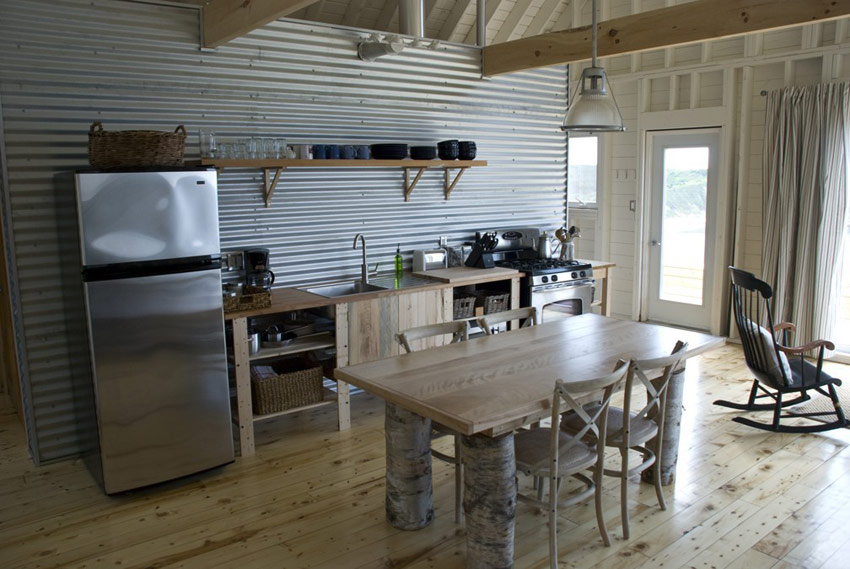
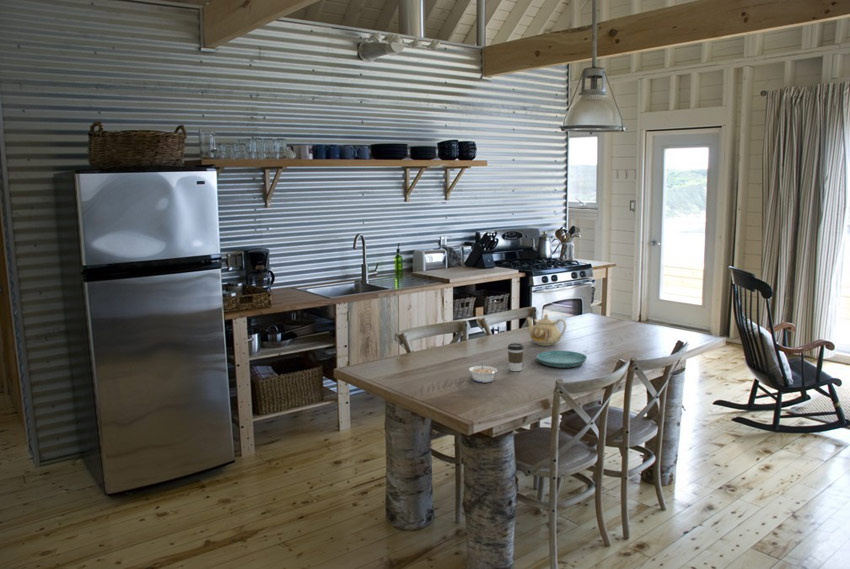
+ saucer (561, 359)
+ teapot (545, 328)
+ legume (482, 373)
+ coffee cup (515, 357)
